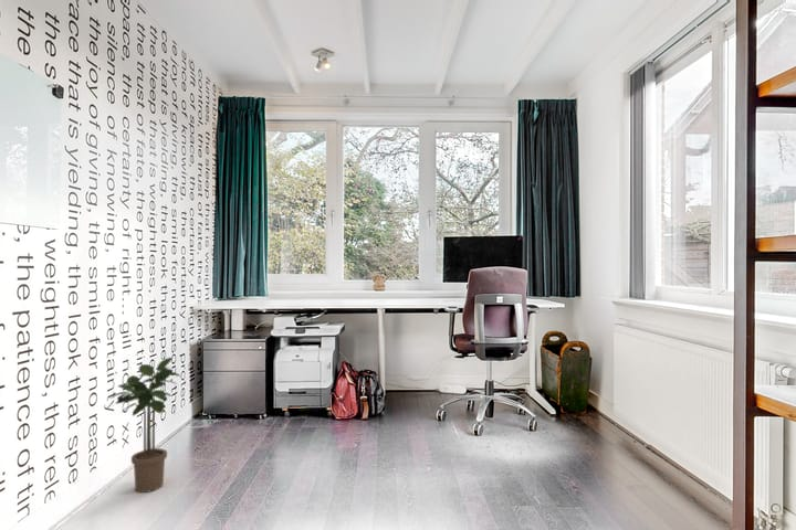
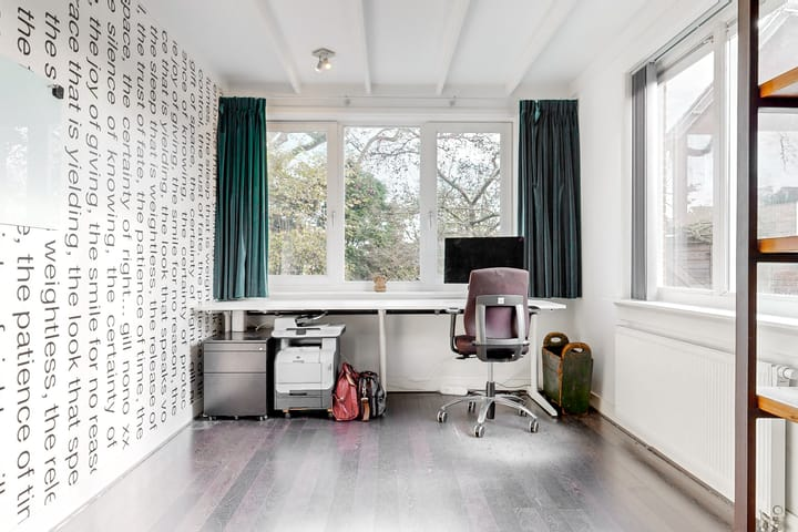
- potted plant (144, 424)
